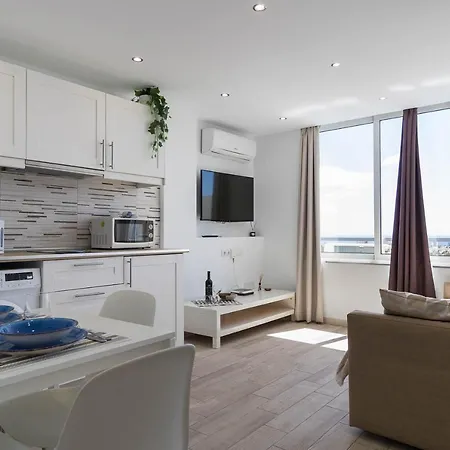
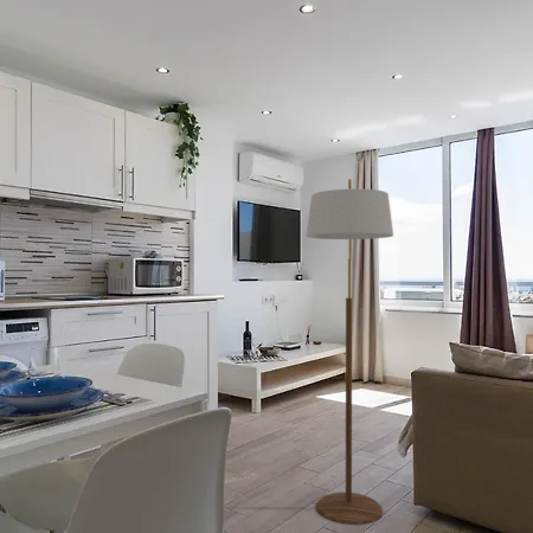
+ floor lamp (348, 341)
